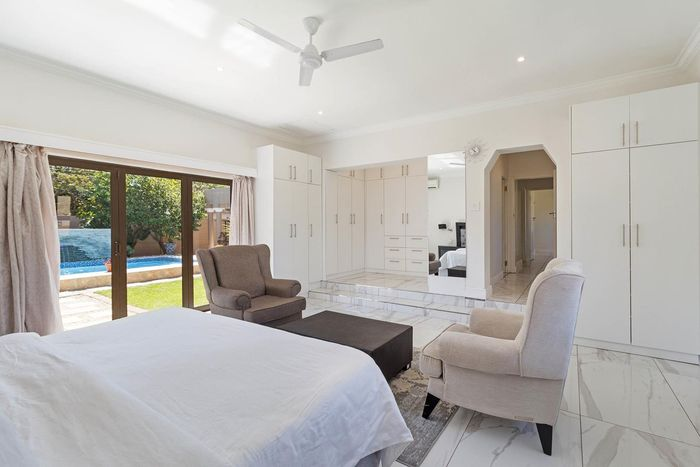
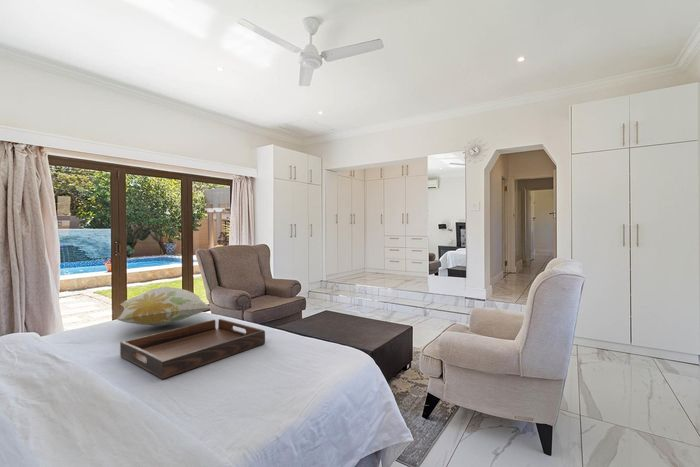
+ decorative pillow (164, 305)
+ serving tray (196, 342)
